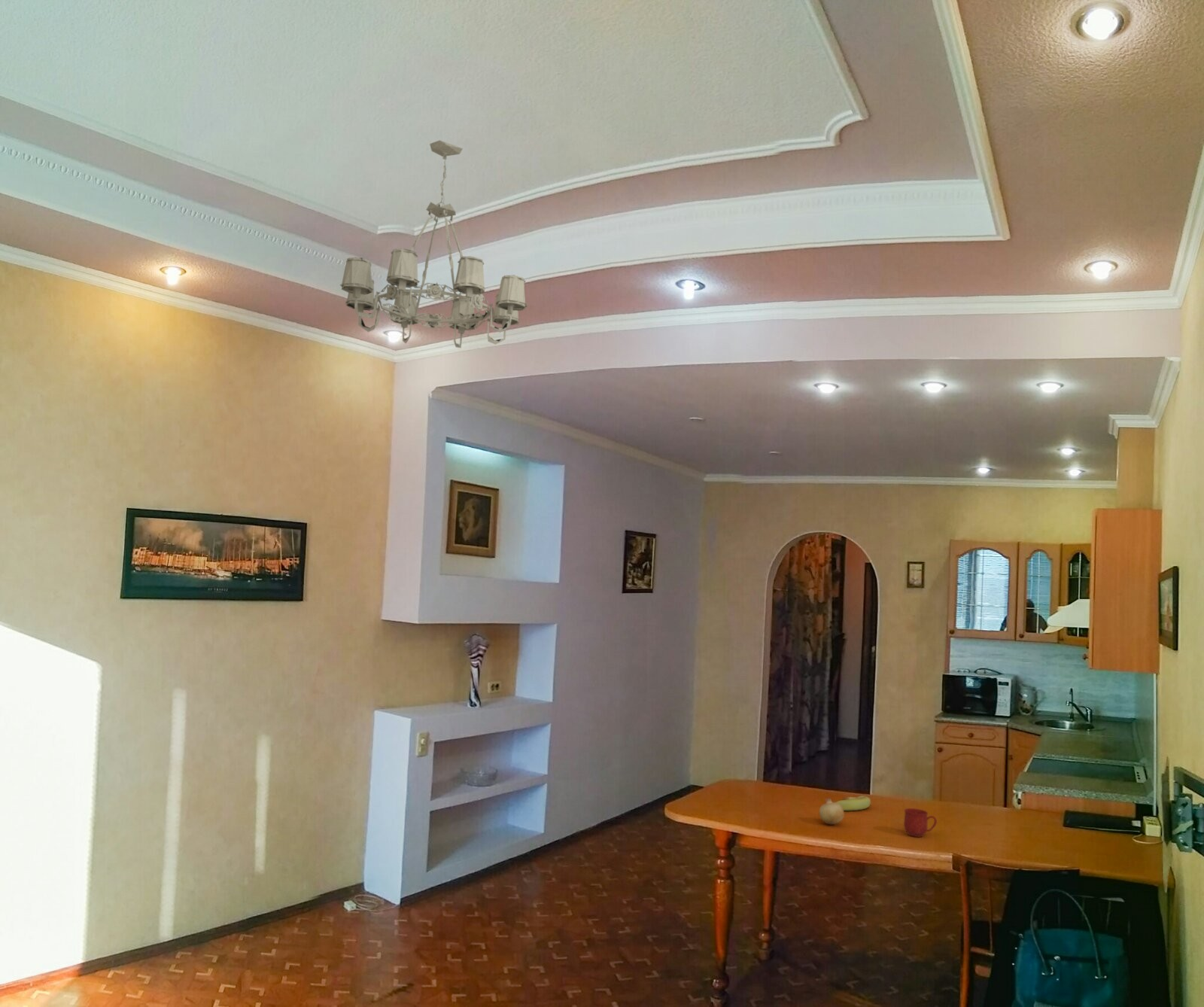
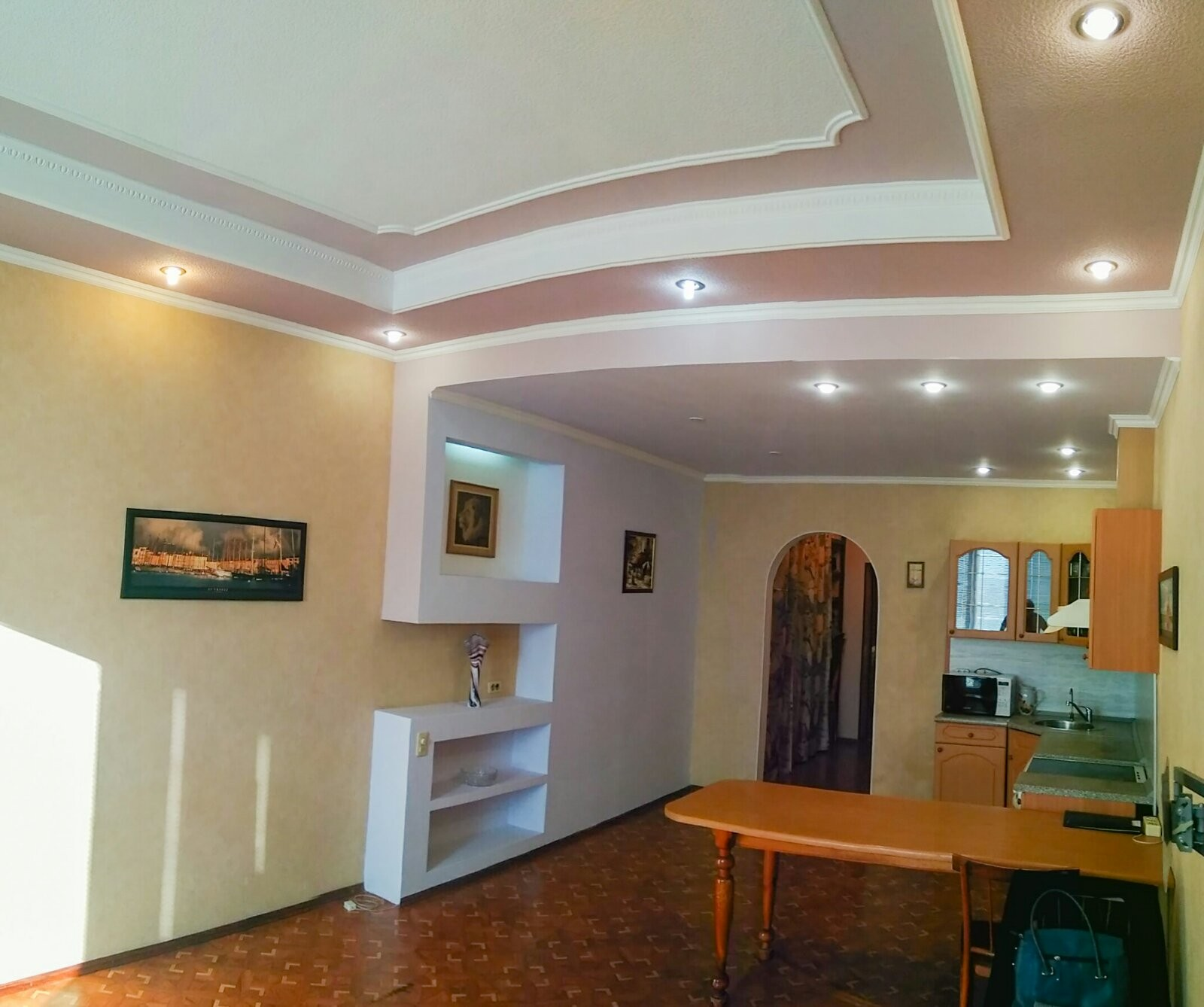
- fruit (832, 811)
- banana (849, 799)
- mug (920, 823)
- chandelier (433, 239)
